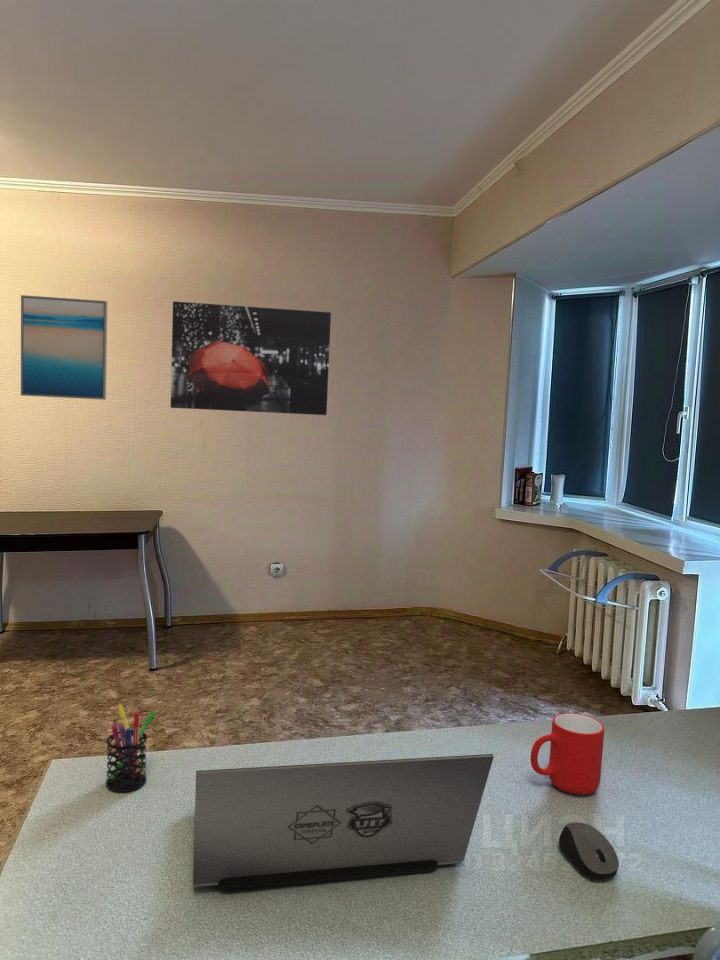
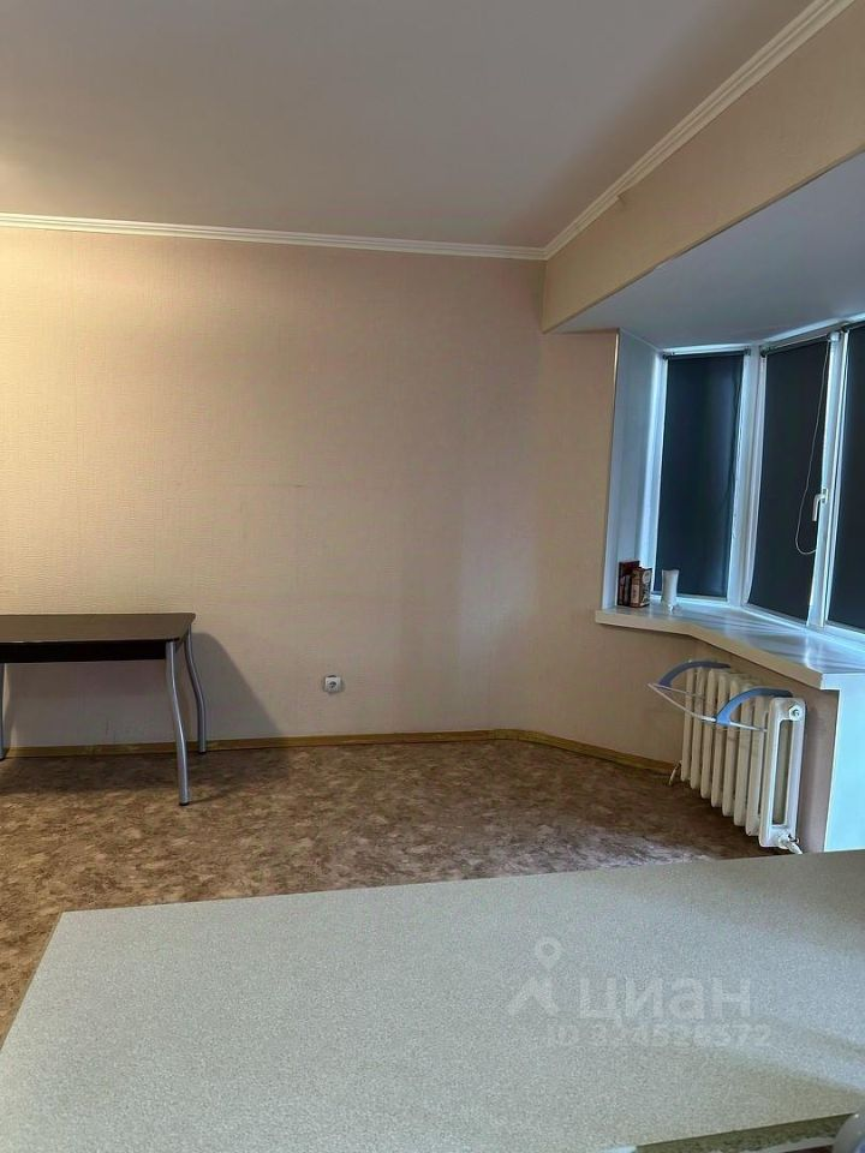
- computer mouse (587, 846)
- laptop (328, 782)
- cup (564, 755)
- wall art (64, 348)
- pen holder (132, 743)
- wall art (251, 359)
